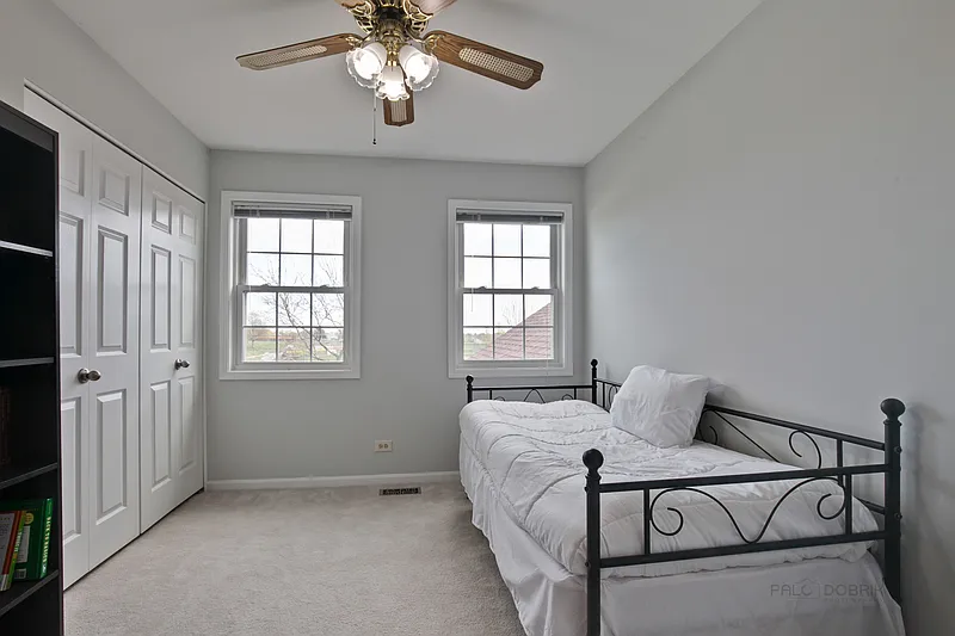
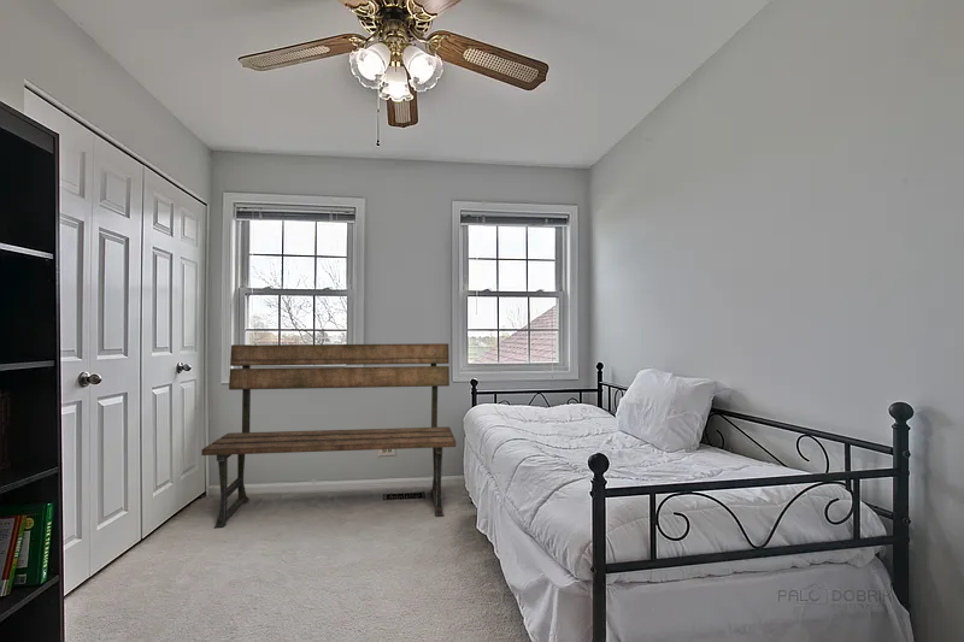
+ bench (339, 430)
